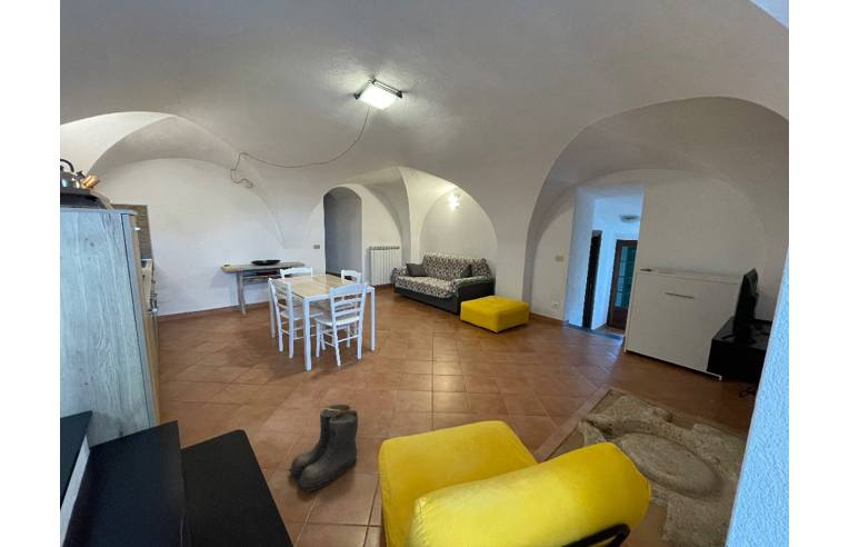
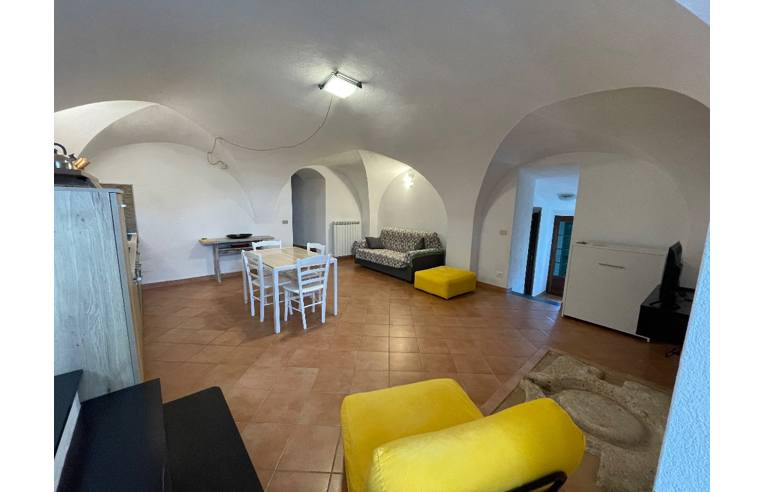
- boots (326, 441)
